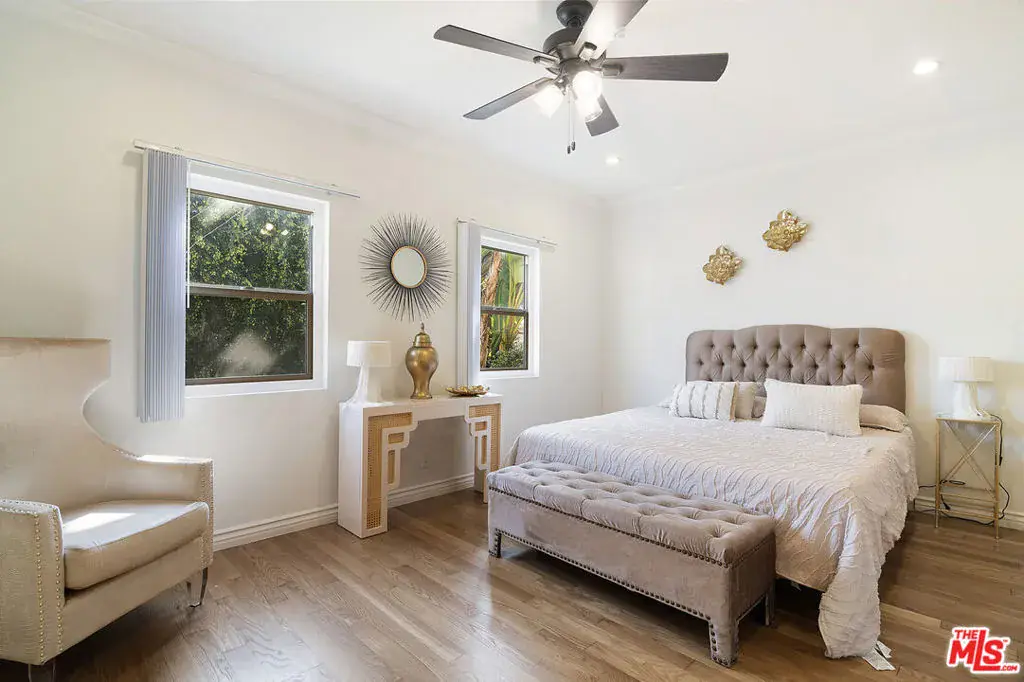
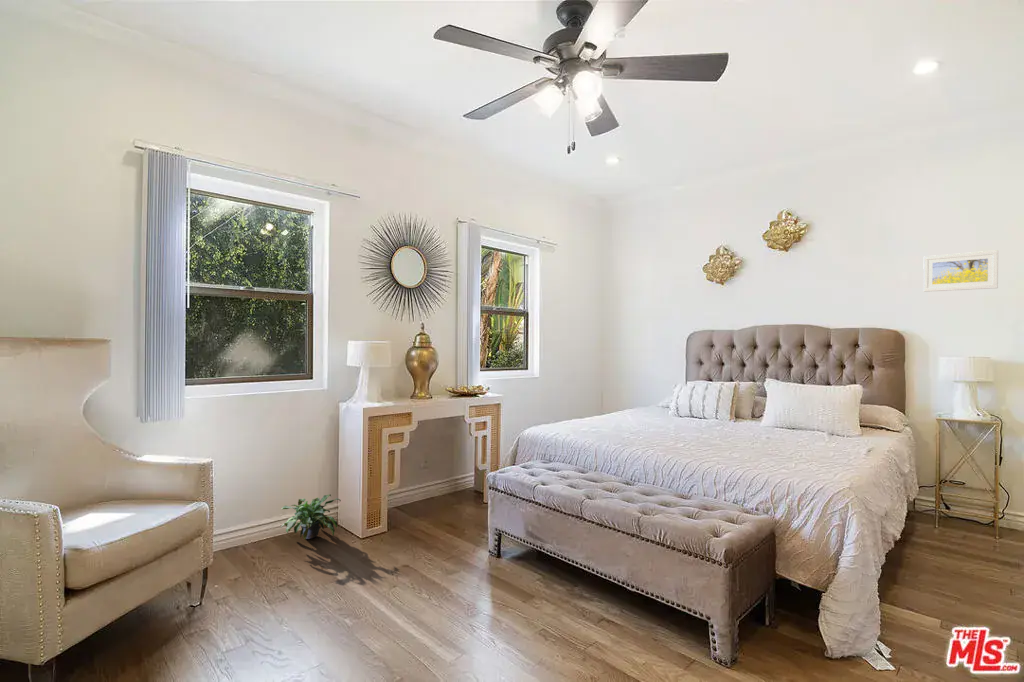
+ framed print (959, 271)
+ potted plant (310, 516)
